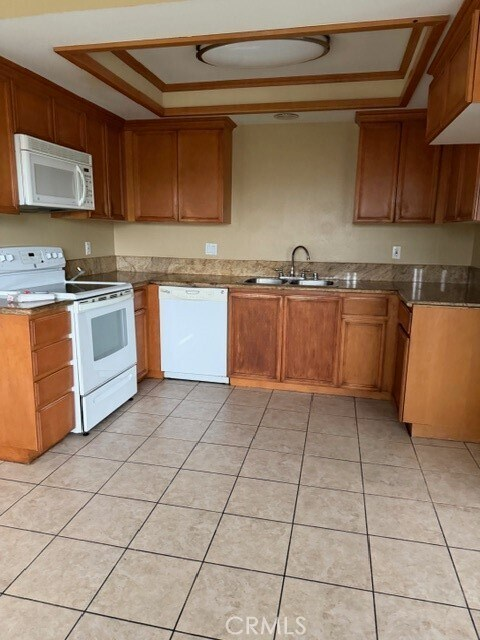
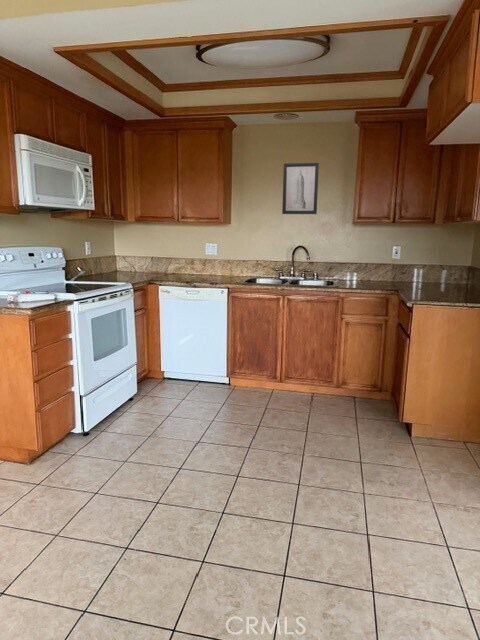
+ wall art (300, 188)
